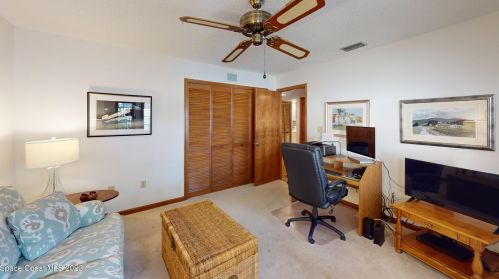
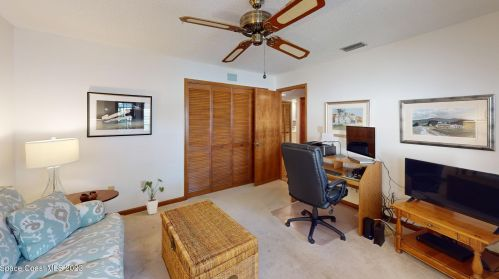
+ house plant (154, 195)
